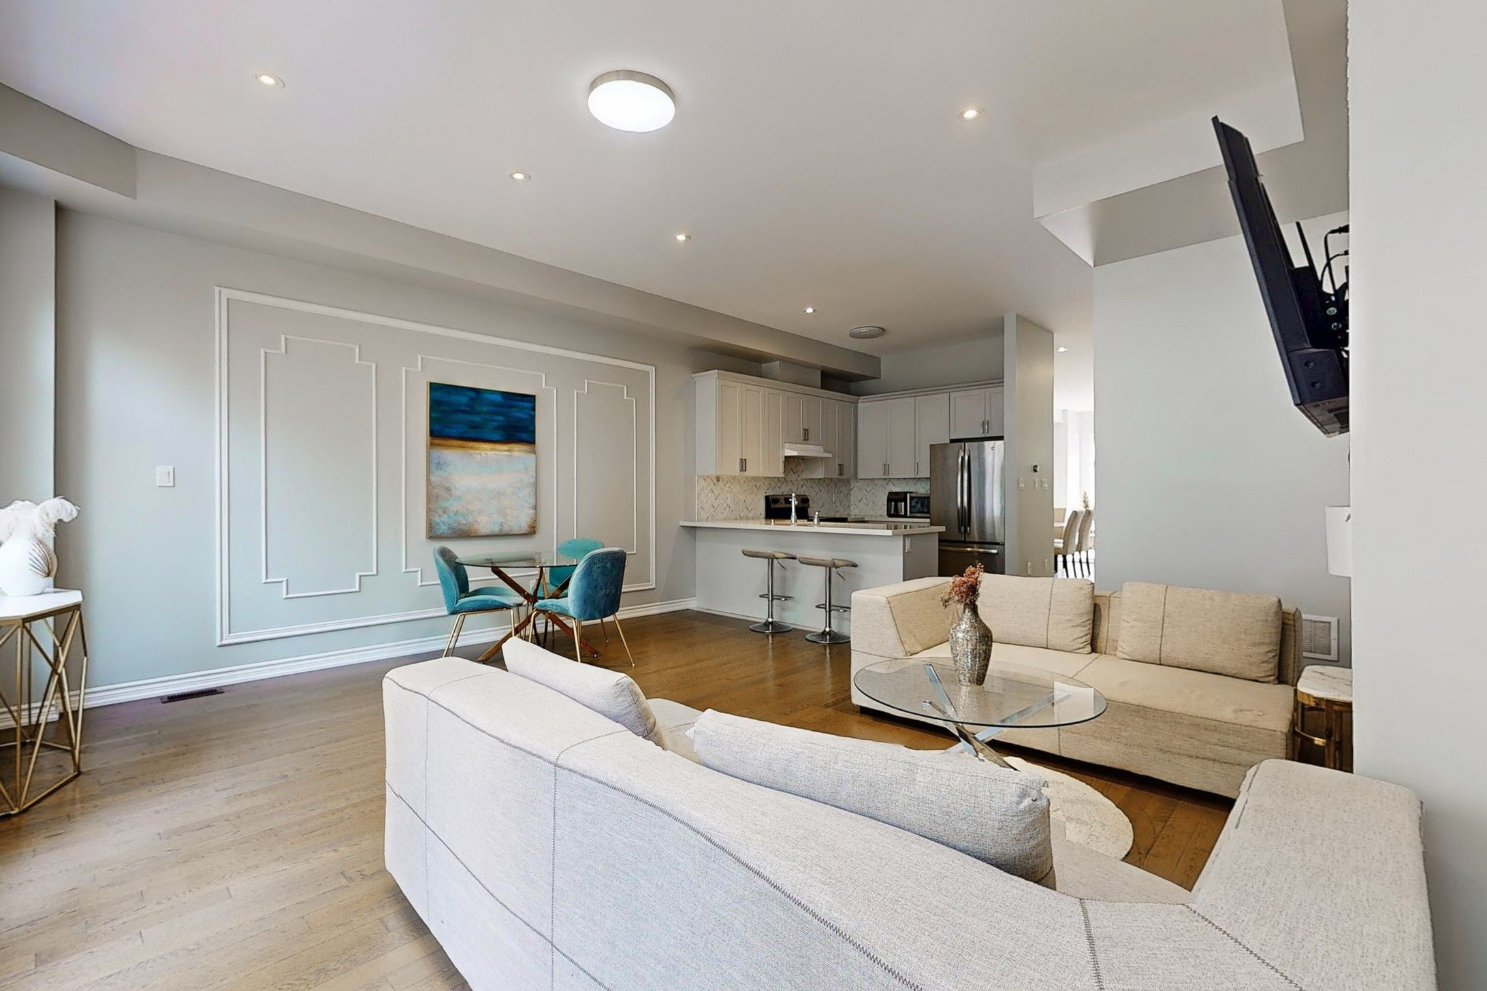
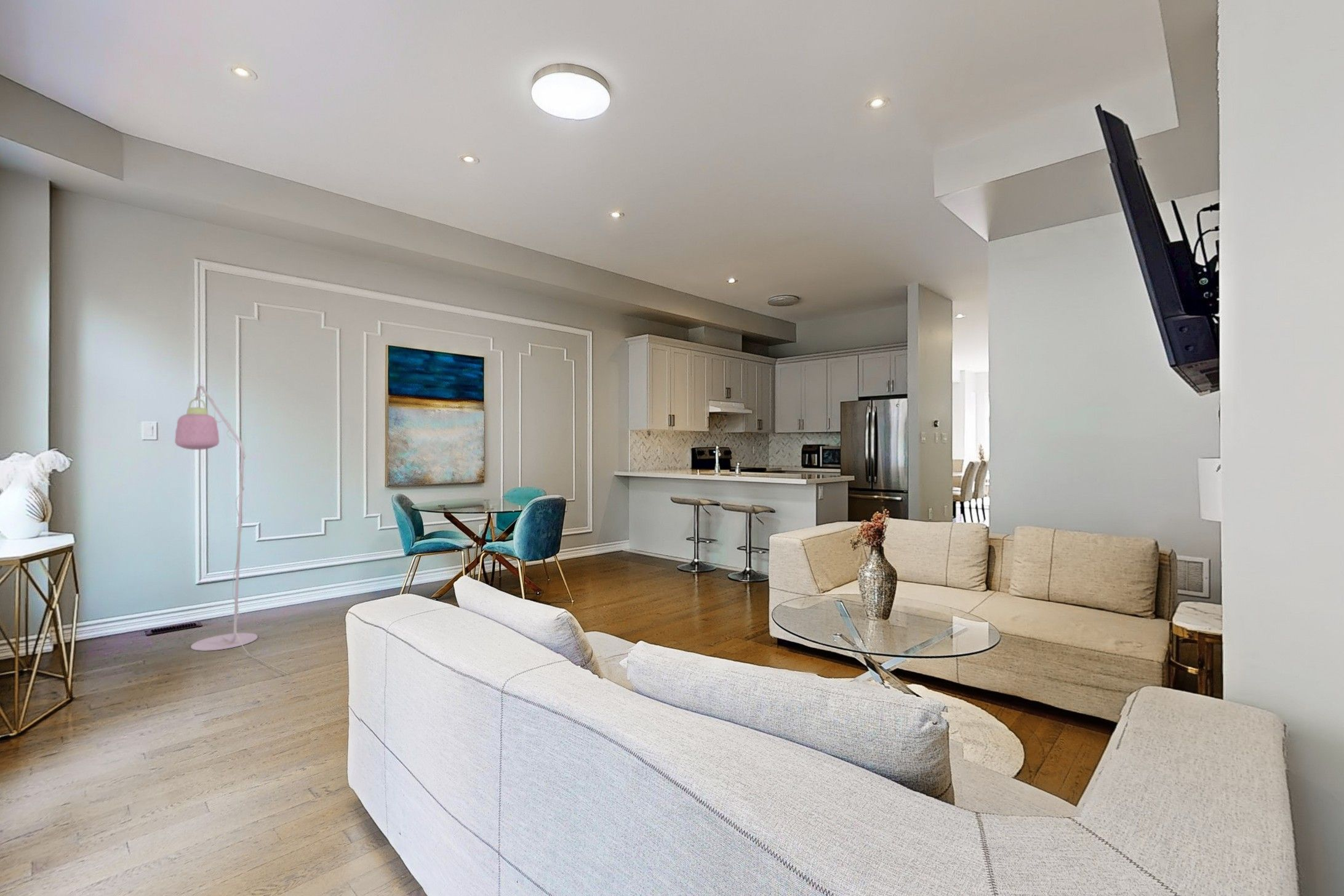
+ floor lamp (237, 512)
